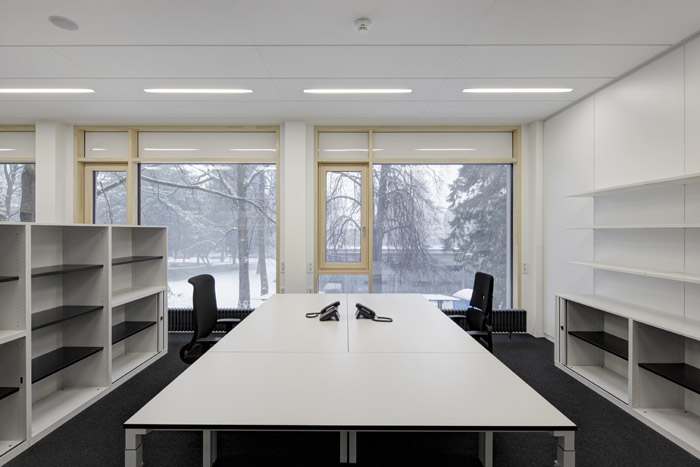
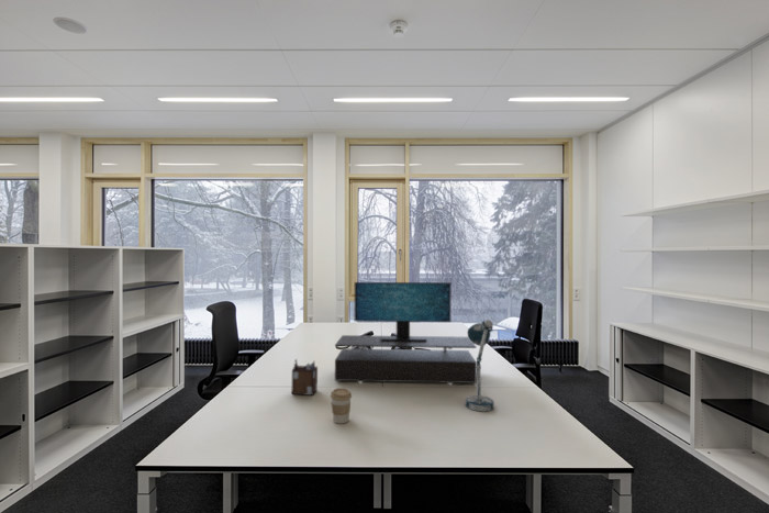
+ tv stand (404, 328)
+ coffee cup (341, 404)
+ desk organizer (304, 375)
+ desk lamp (479, 360)
